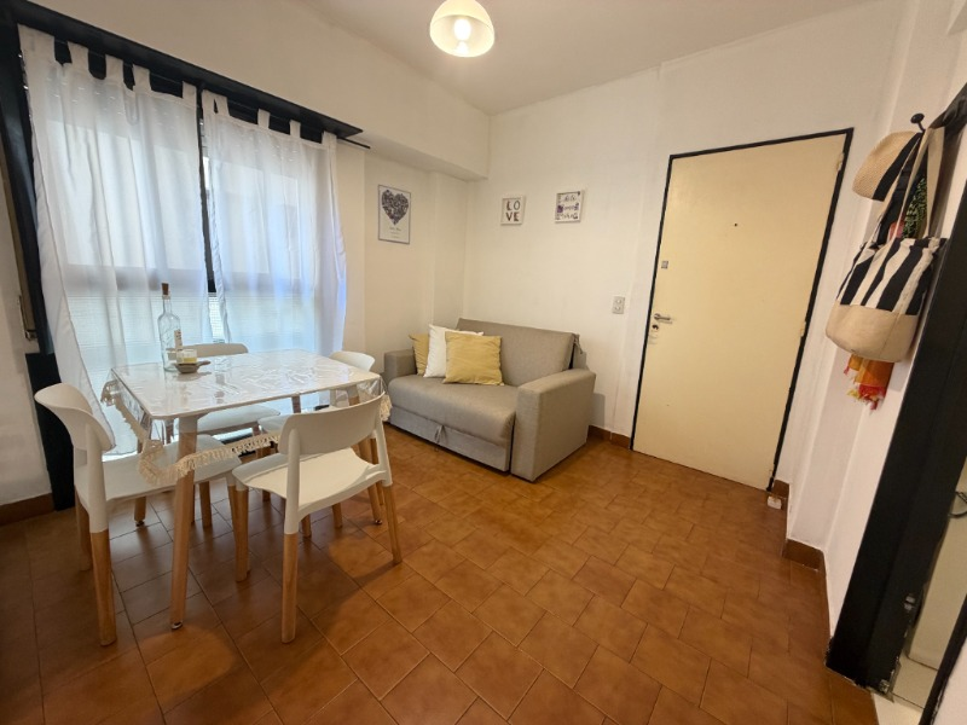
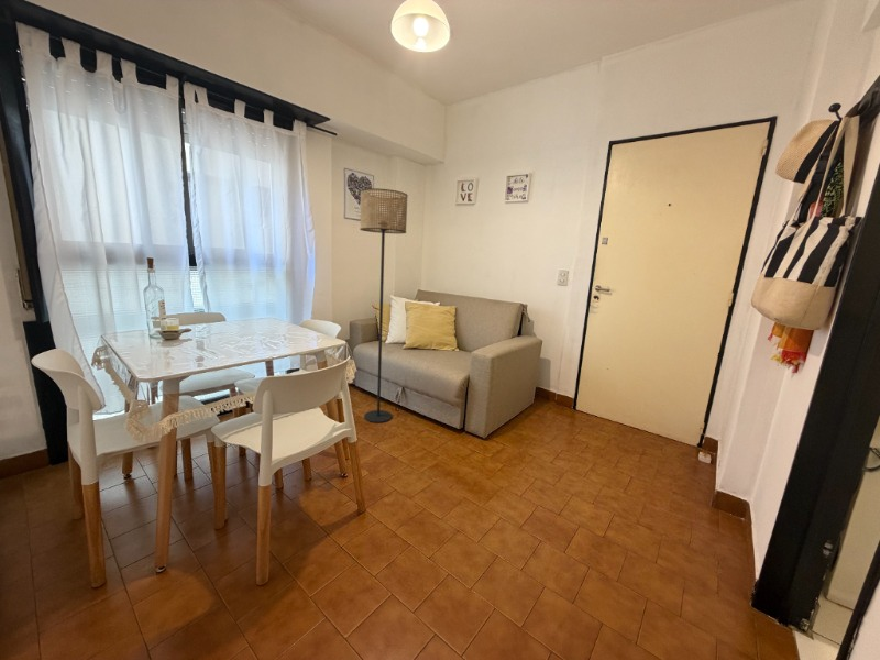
+ floor lamp (381, 311)
